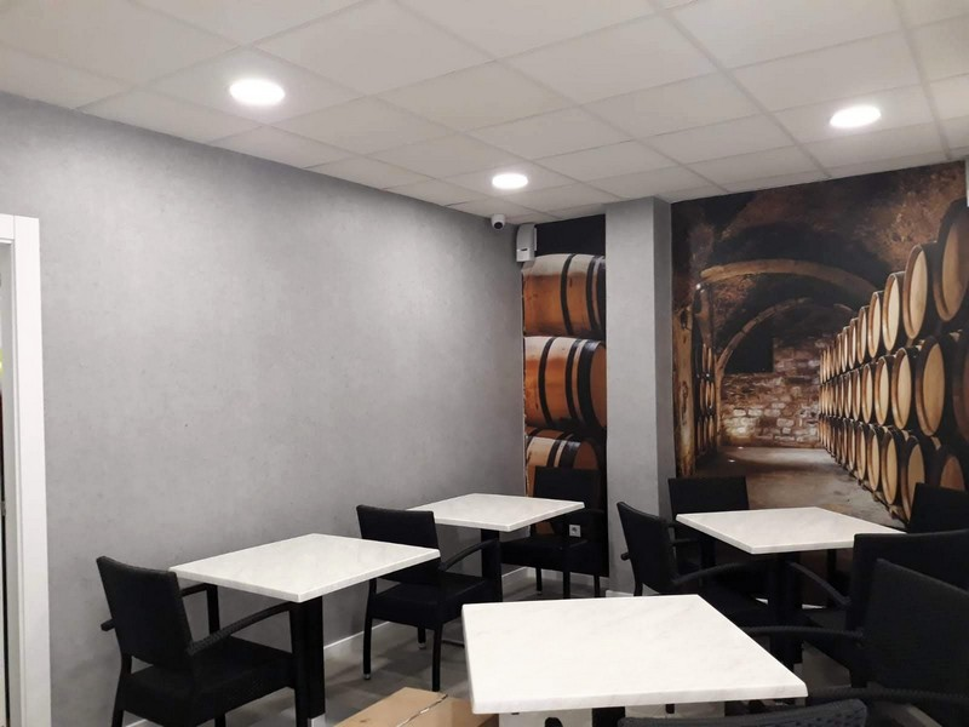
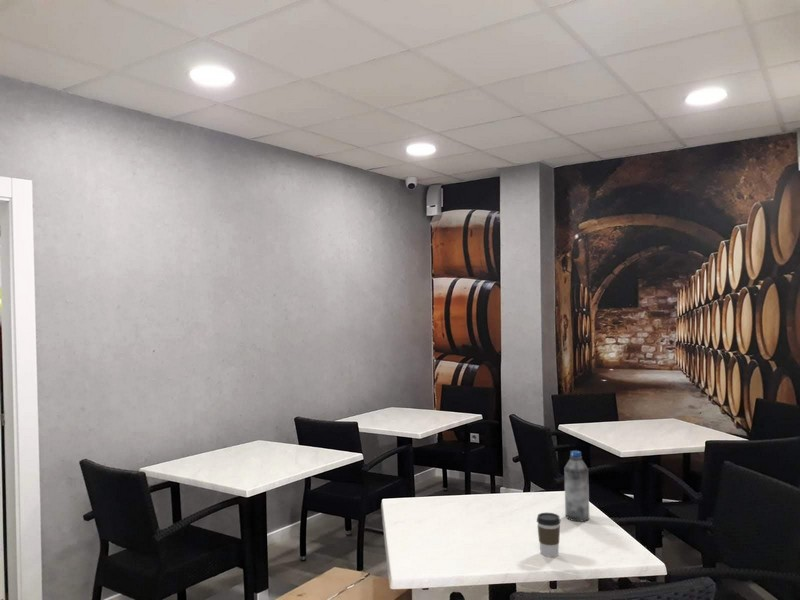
+ water bottle (576, 484)
+ coffee cup (548, 534)
